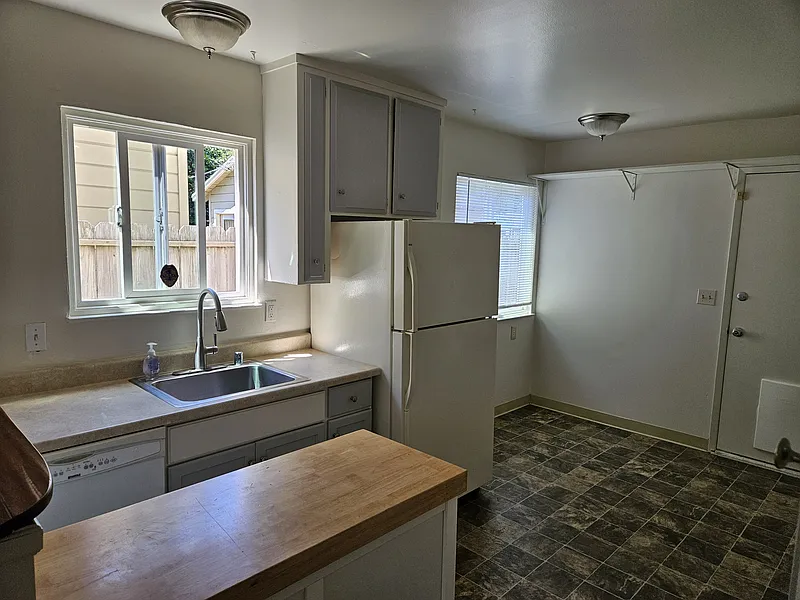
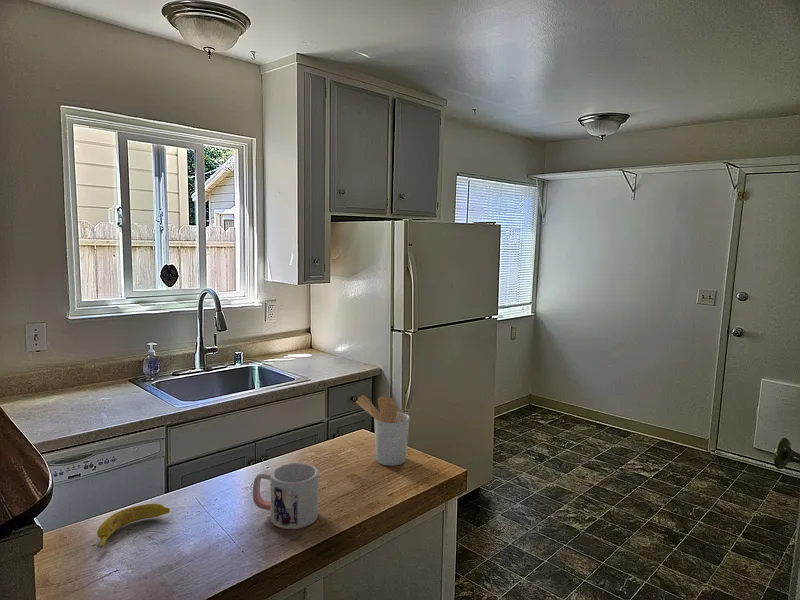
+ utensil holder (382, 427)
+ mug (285, 493)
+ banana (130, 522)
